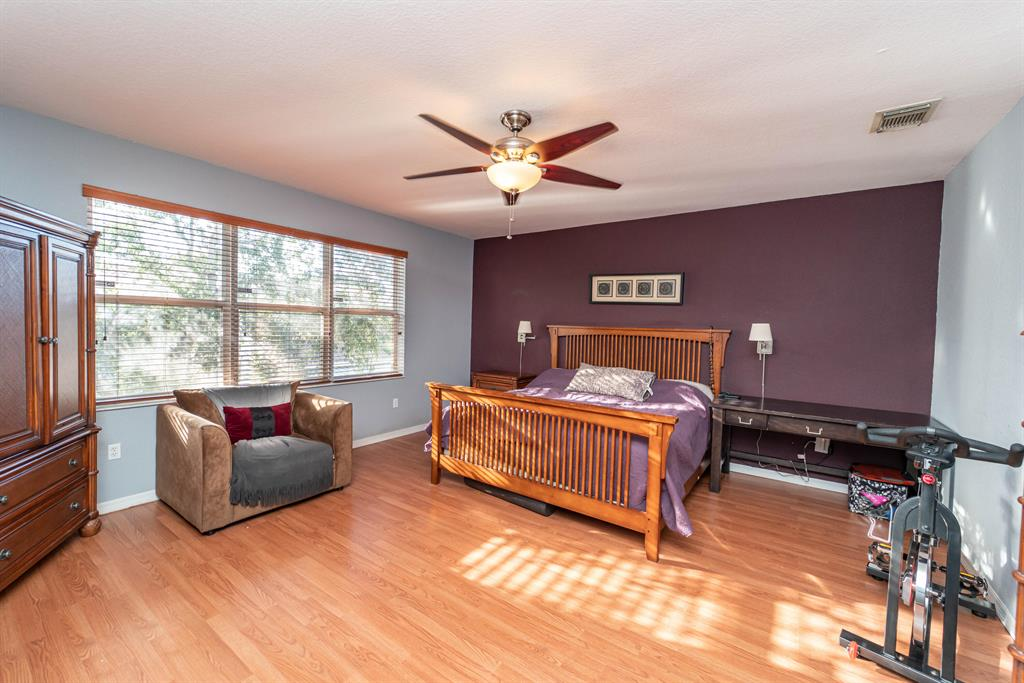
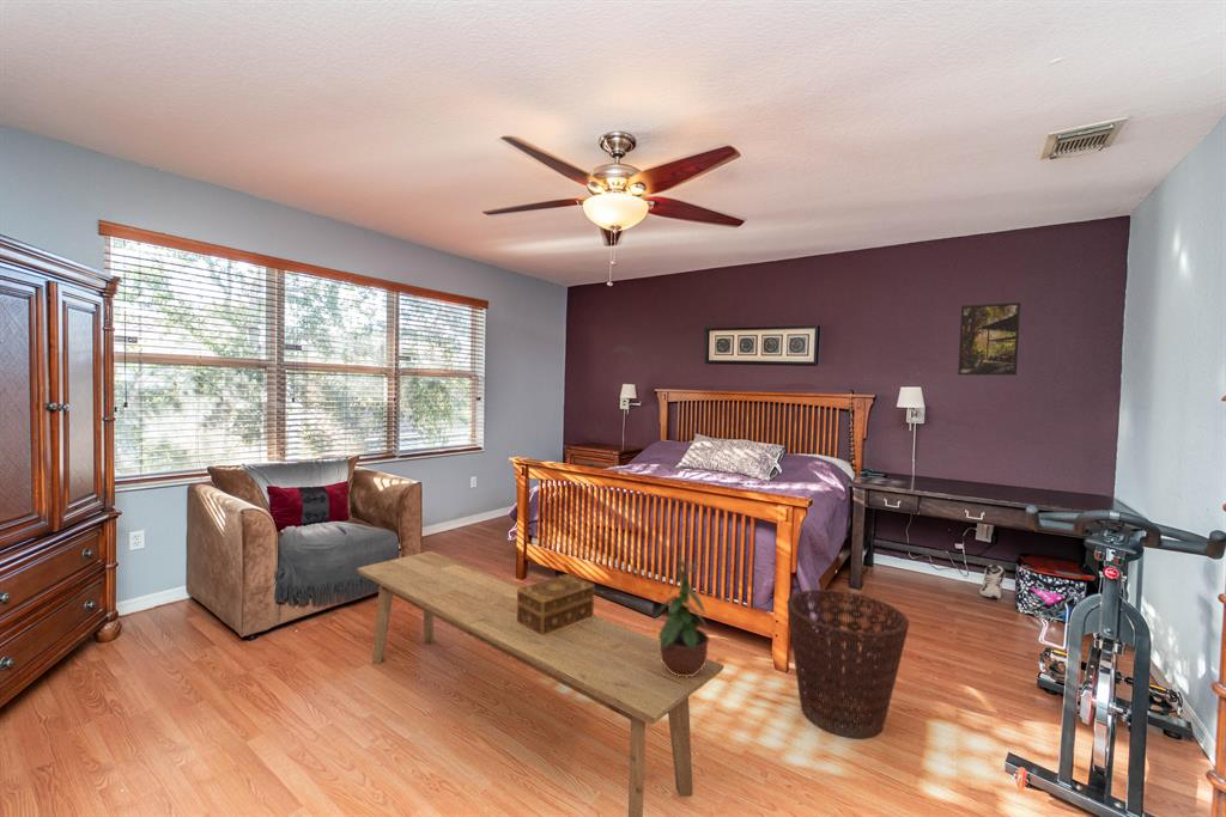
+ decorative box (556, 602)
+ potted plant (681, 610)
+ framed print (988, 340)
+ sneaker (993, 579)
+ basket (843, 661)
+ bench (508, 654)
